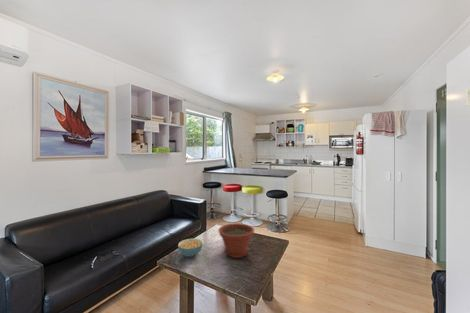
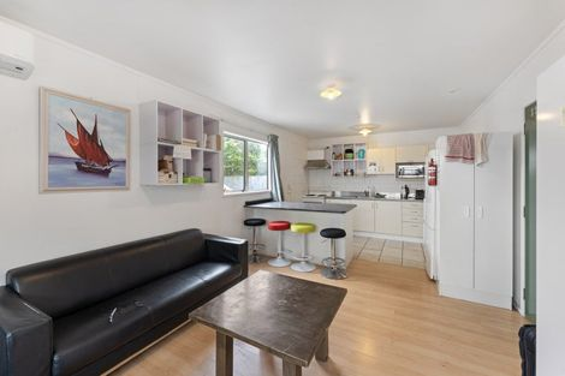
- plant pot (236, 241)
- cereal bowl (190, 249)
